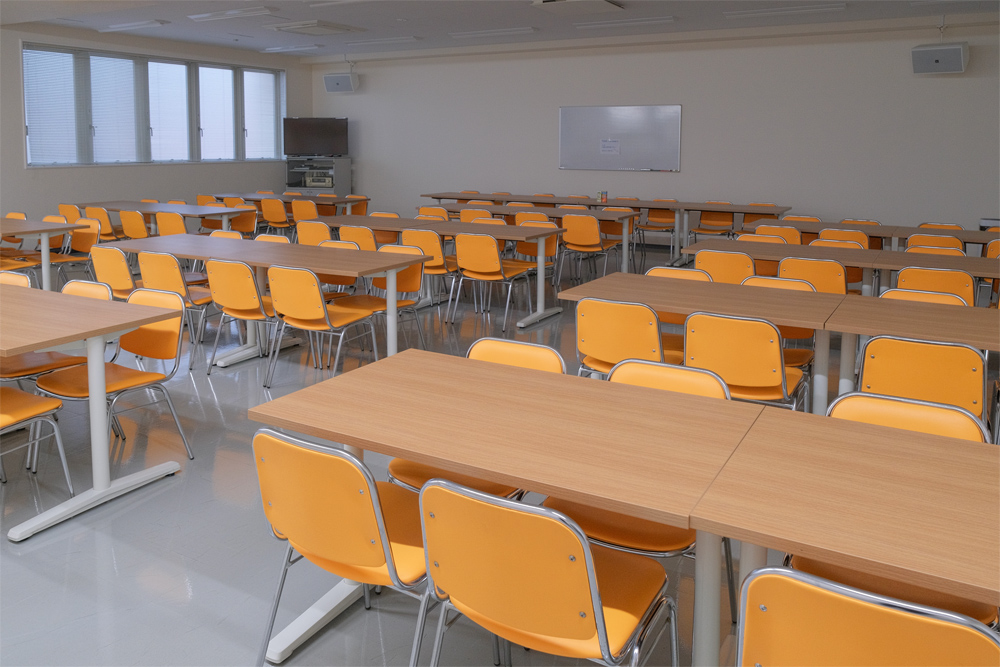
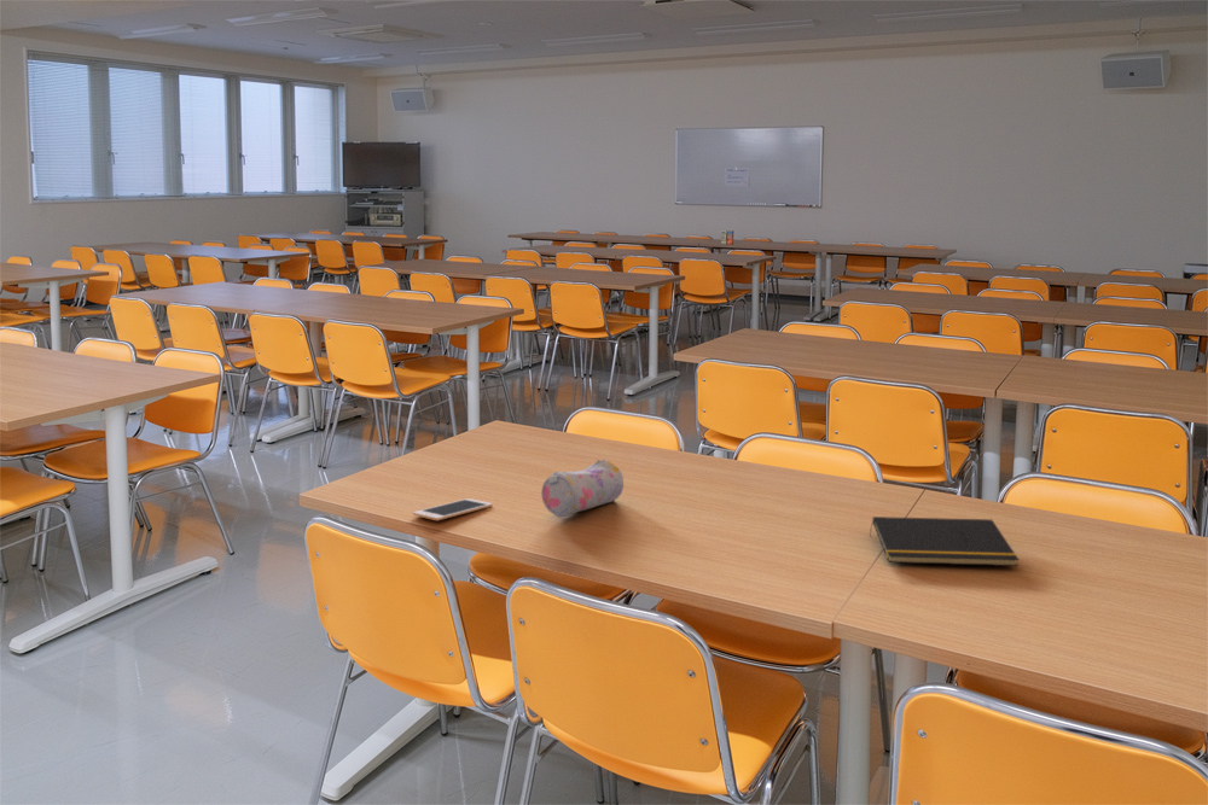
+ pencil case (583, 486)
+ notepad (941, 539)
+ cell phone (453, 508)
